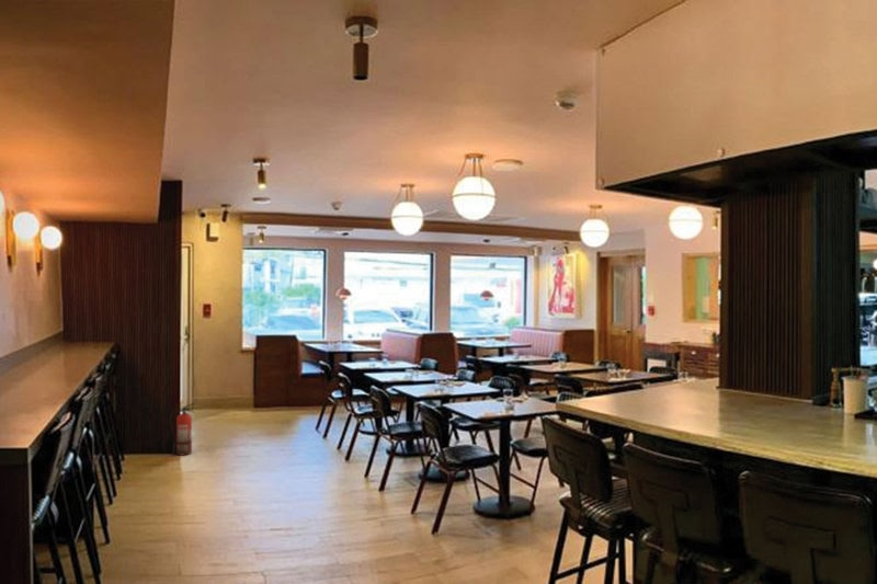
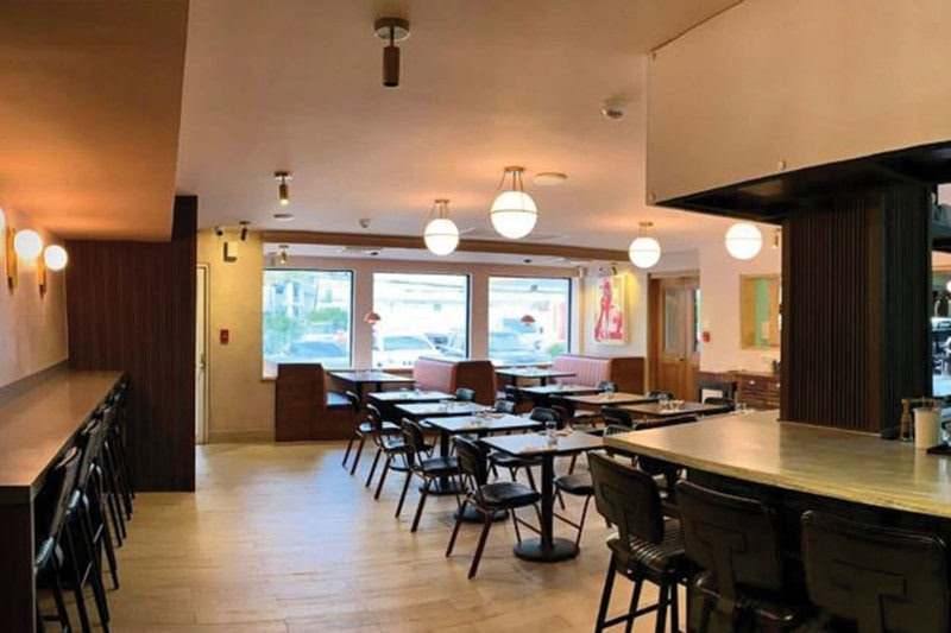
- fire extinguisher (182, 428)
